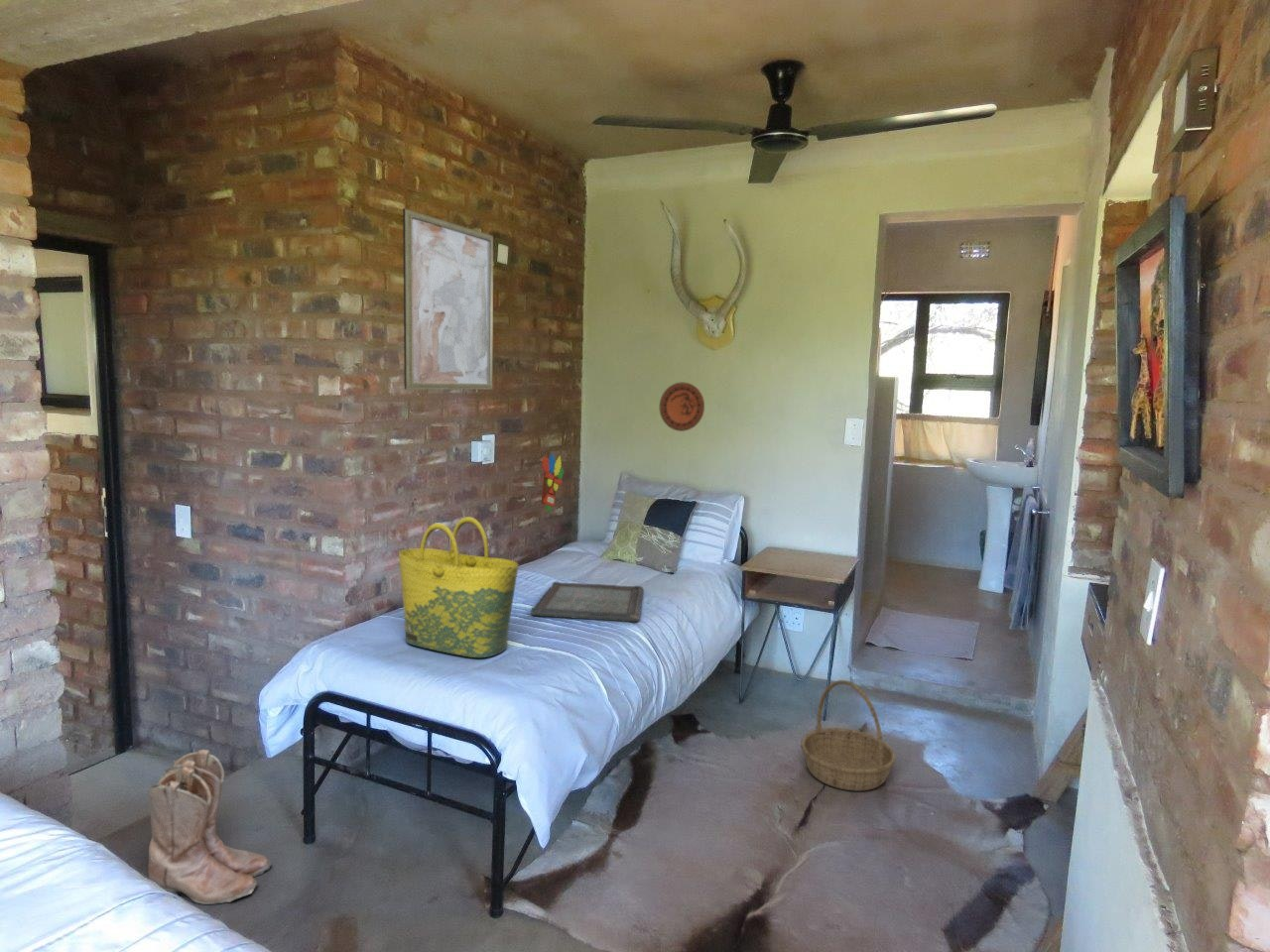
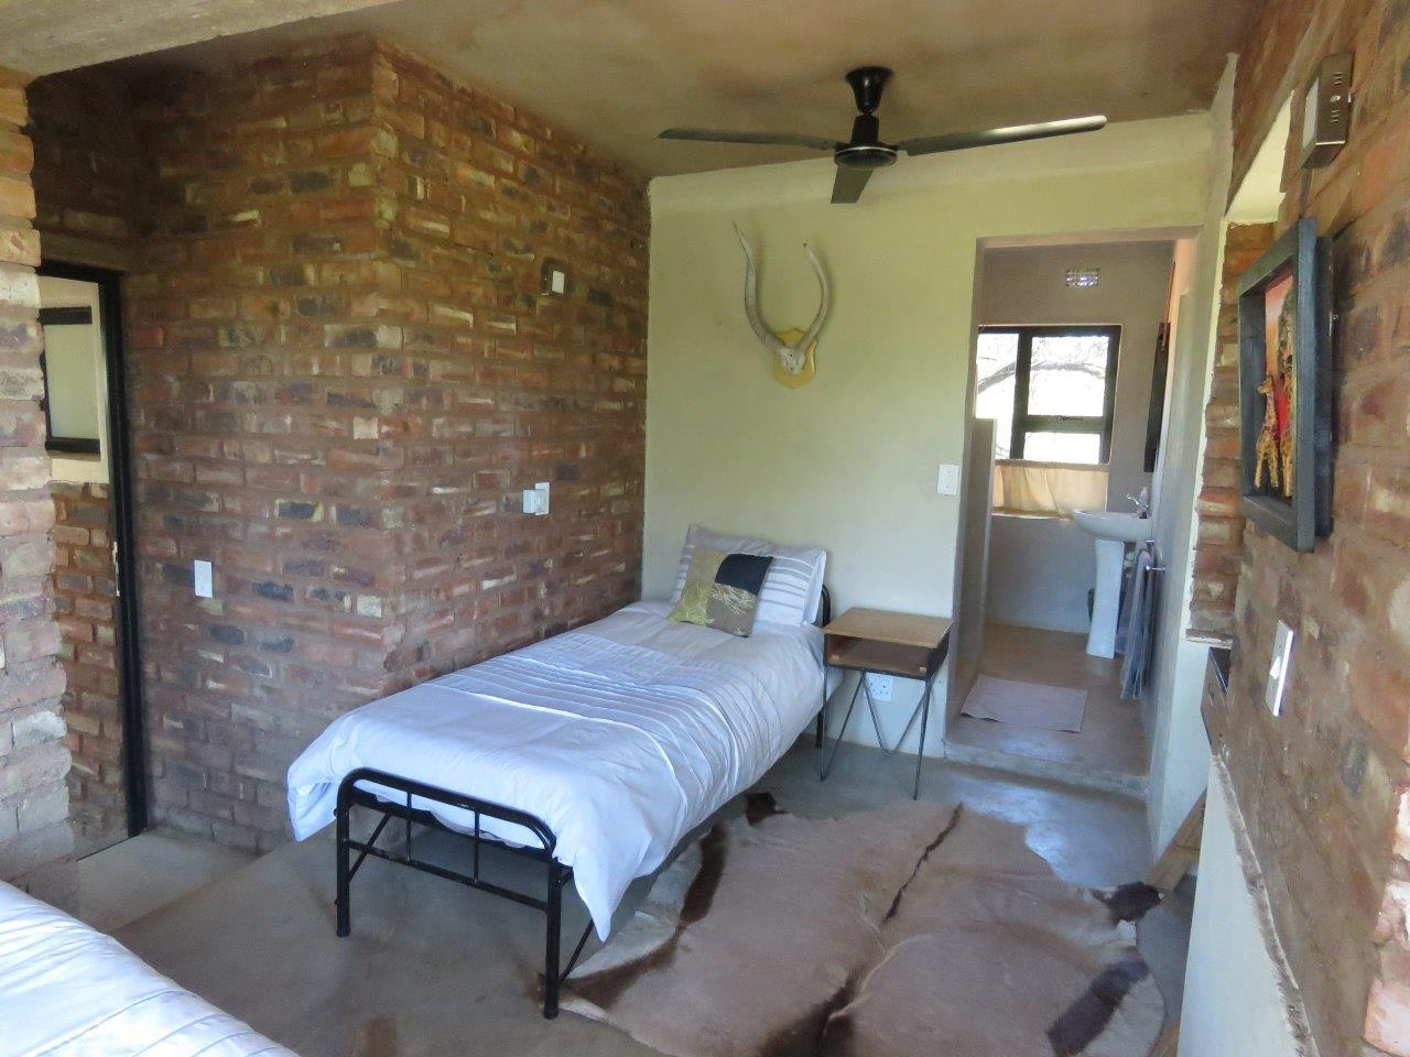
- decorative plate (682, 407)
- decorative mask (555, 481)
- basket (848, 729)
- tote bag (454, 582)
- wall art (452, 306)
- serving tray (592, 599)
- boots (210, 821)
